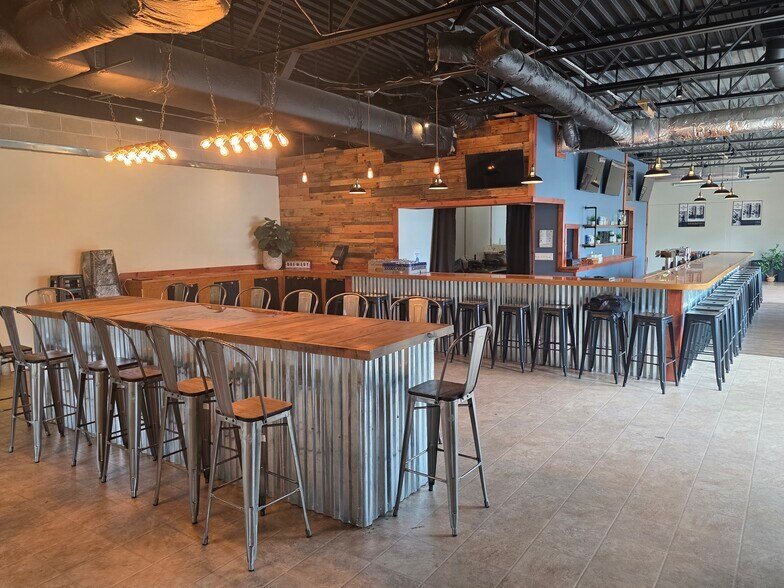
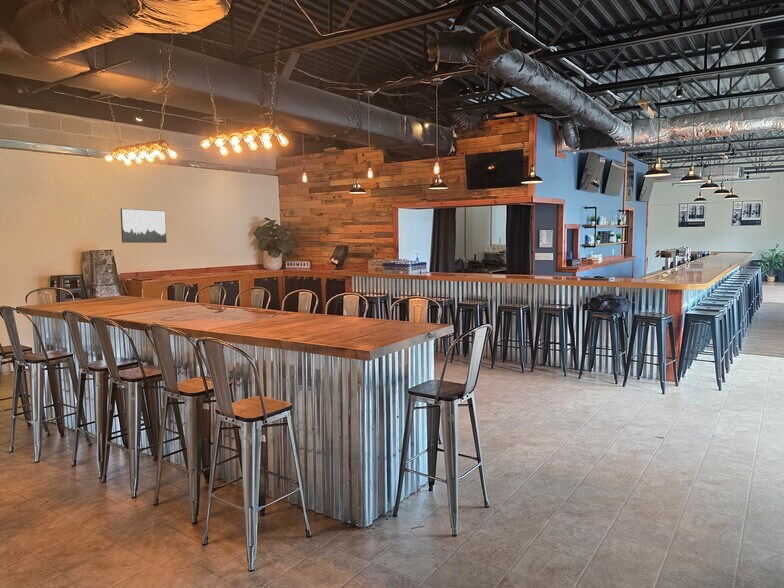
+ wall art (144, 226)
